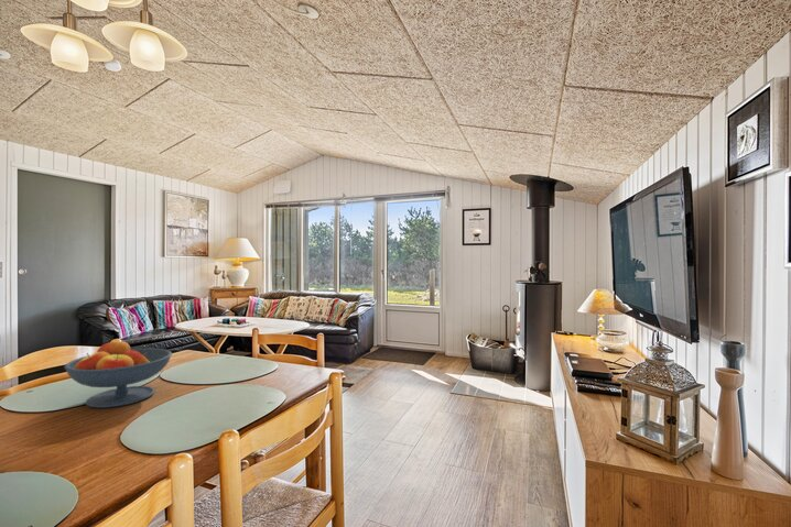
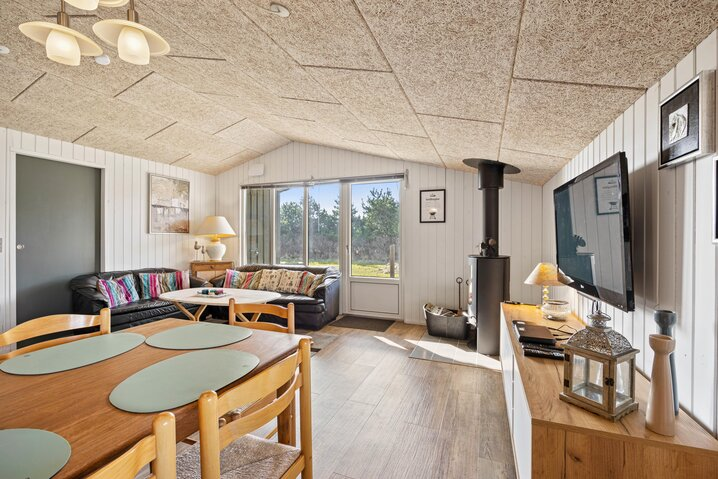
- fruit bowl (121, 371)
